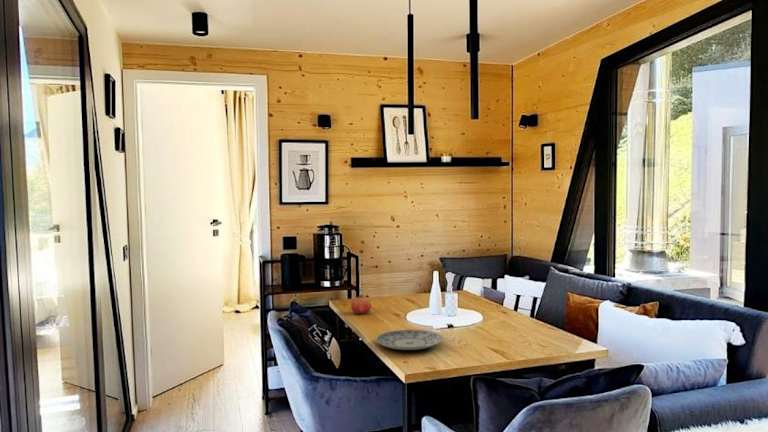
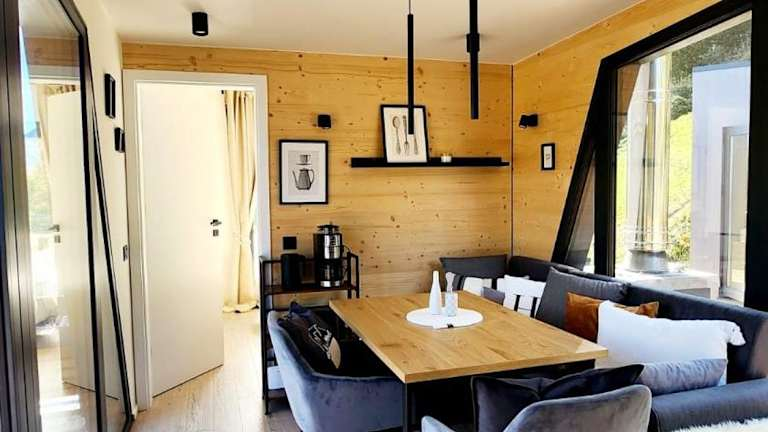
- plate (409, 341)
- fruit (361, 304)
